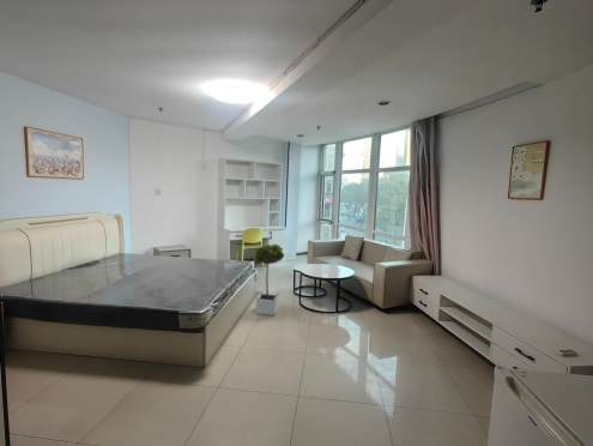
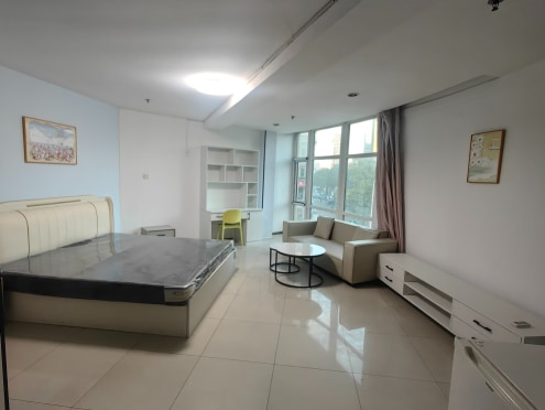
- potted tree (267, 276)
